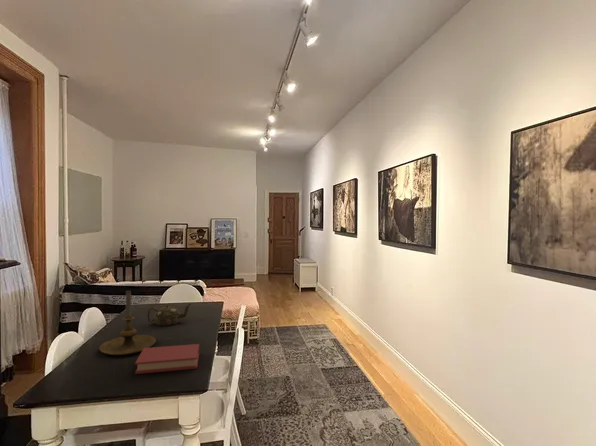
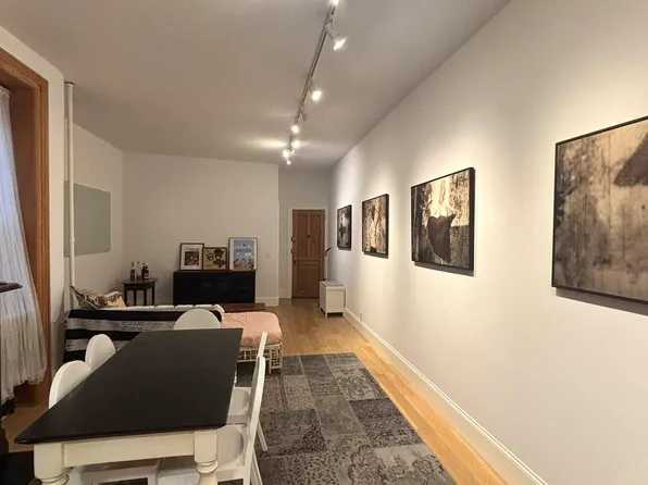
- teapot (169, 313)
- book (169, 357)
- candle holder (128, 318)
